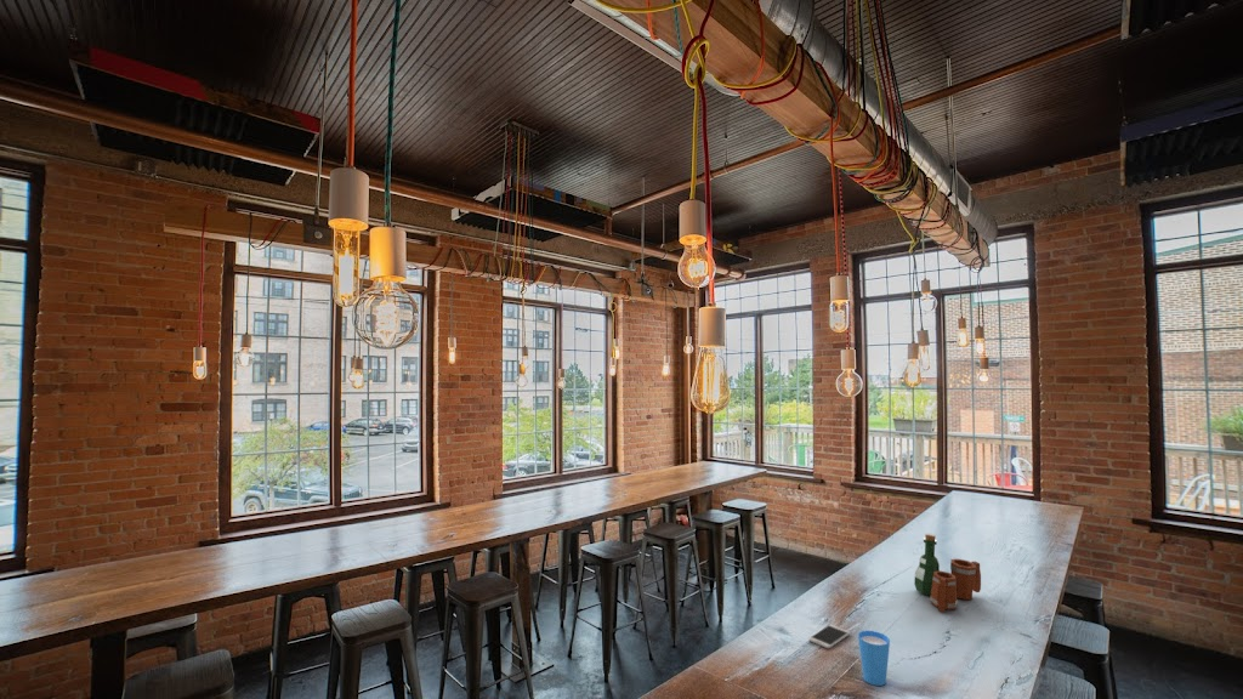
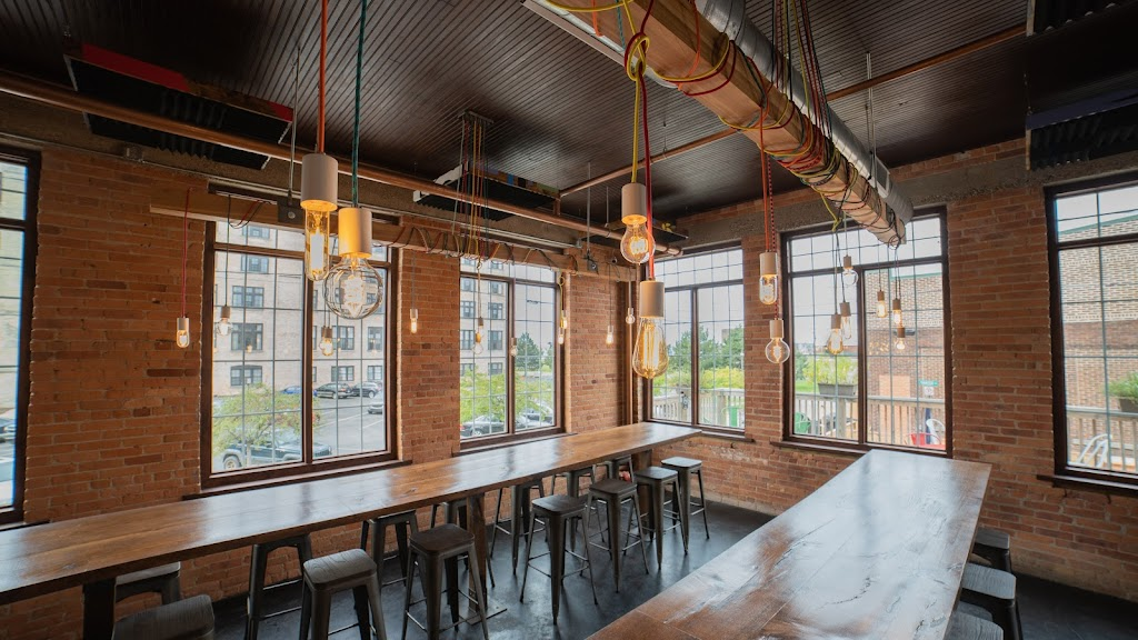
- cup (874, 658)
- tavern set (954, 569)
- smartphone (829, 636)
